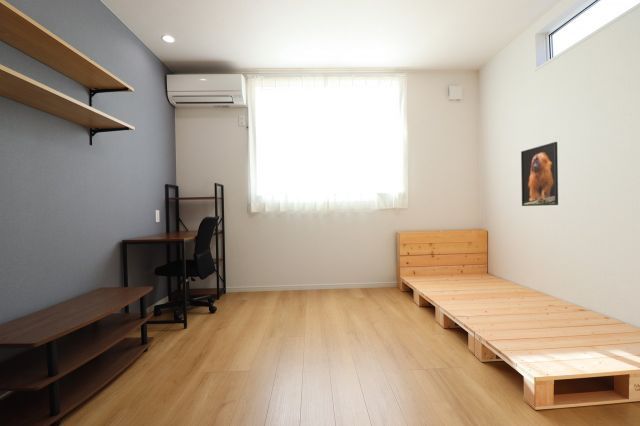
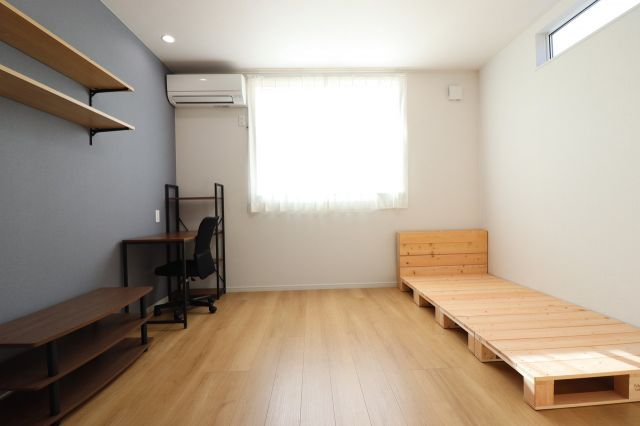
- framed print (538, 176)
